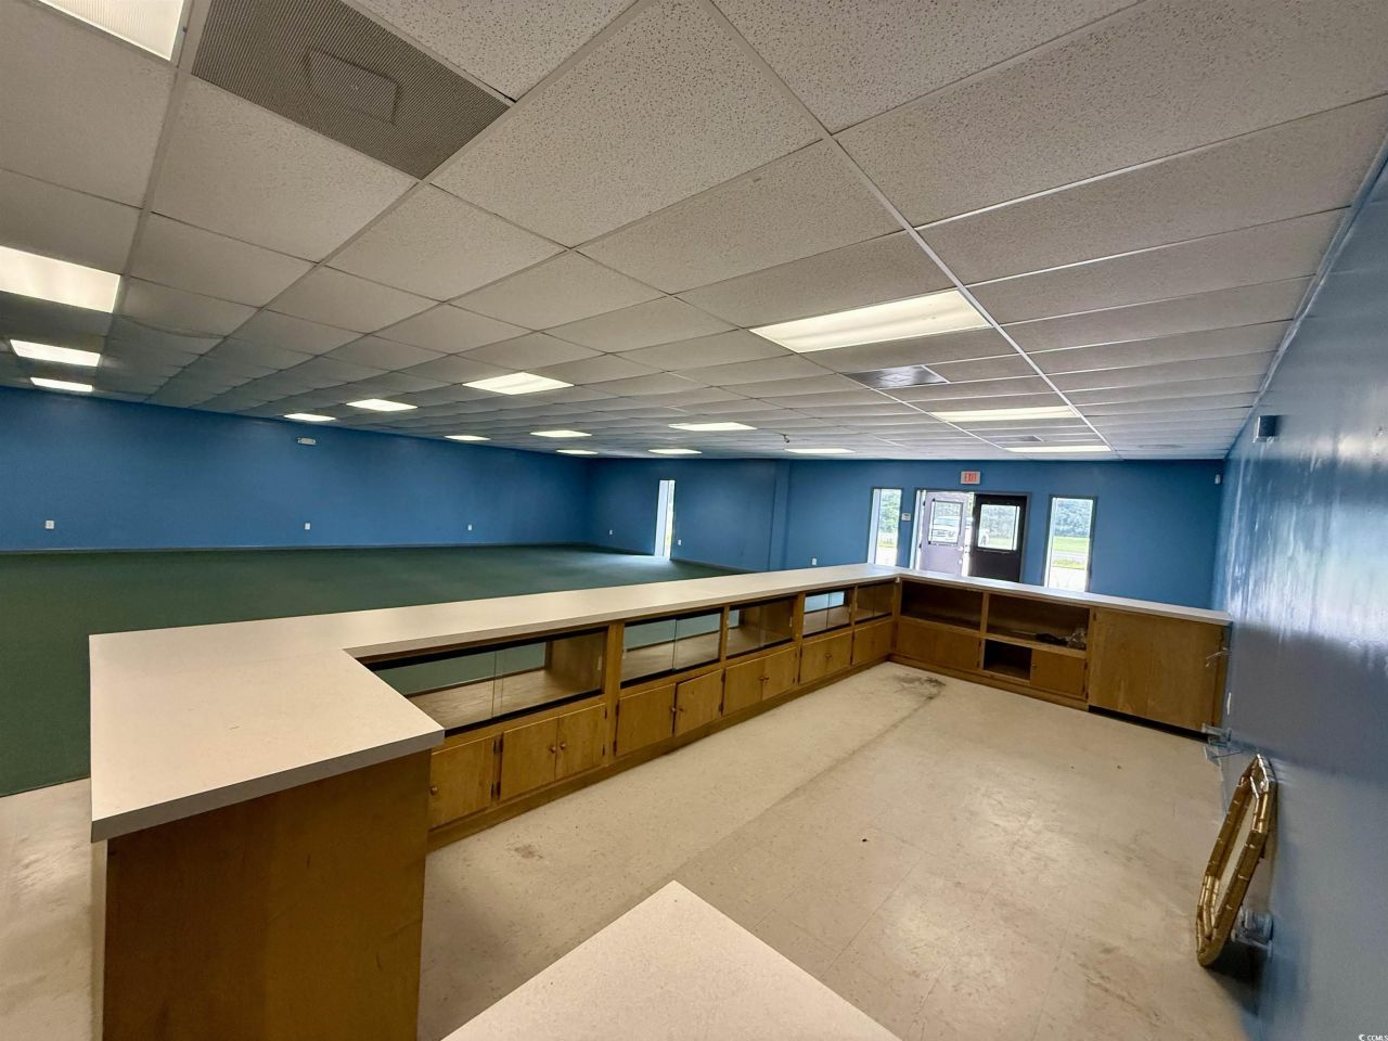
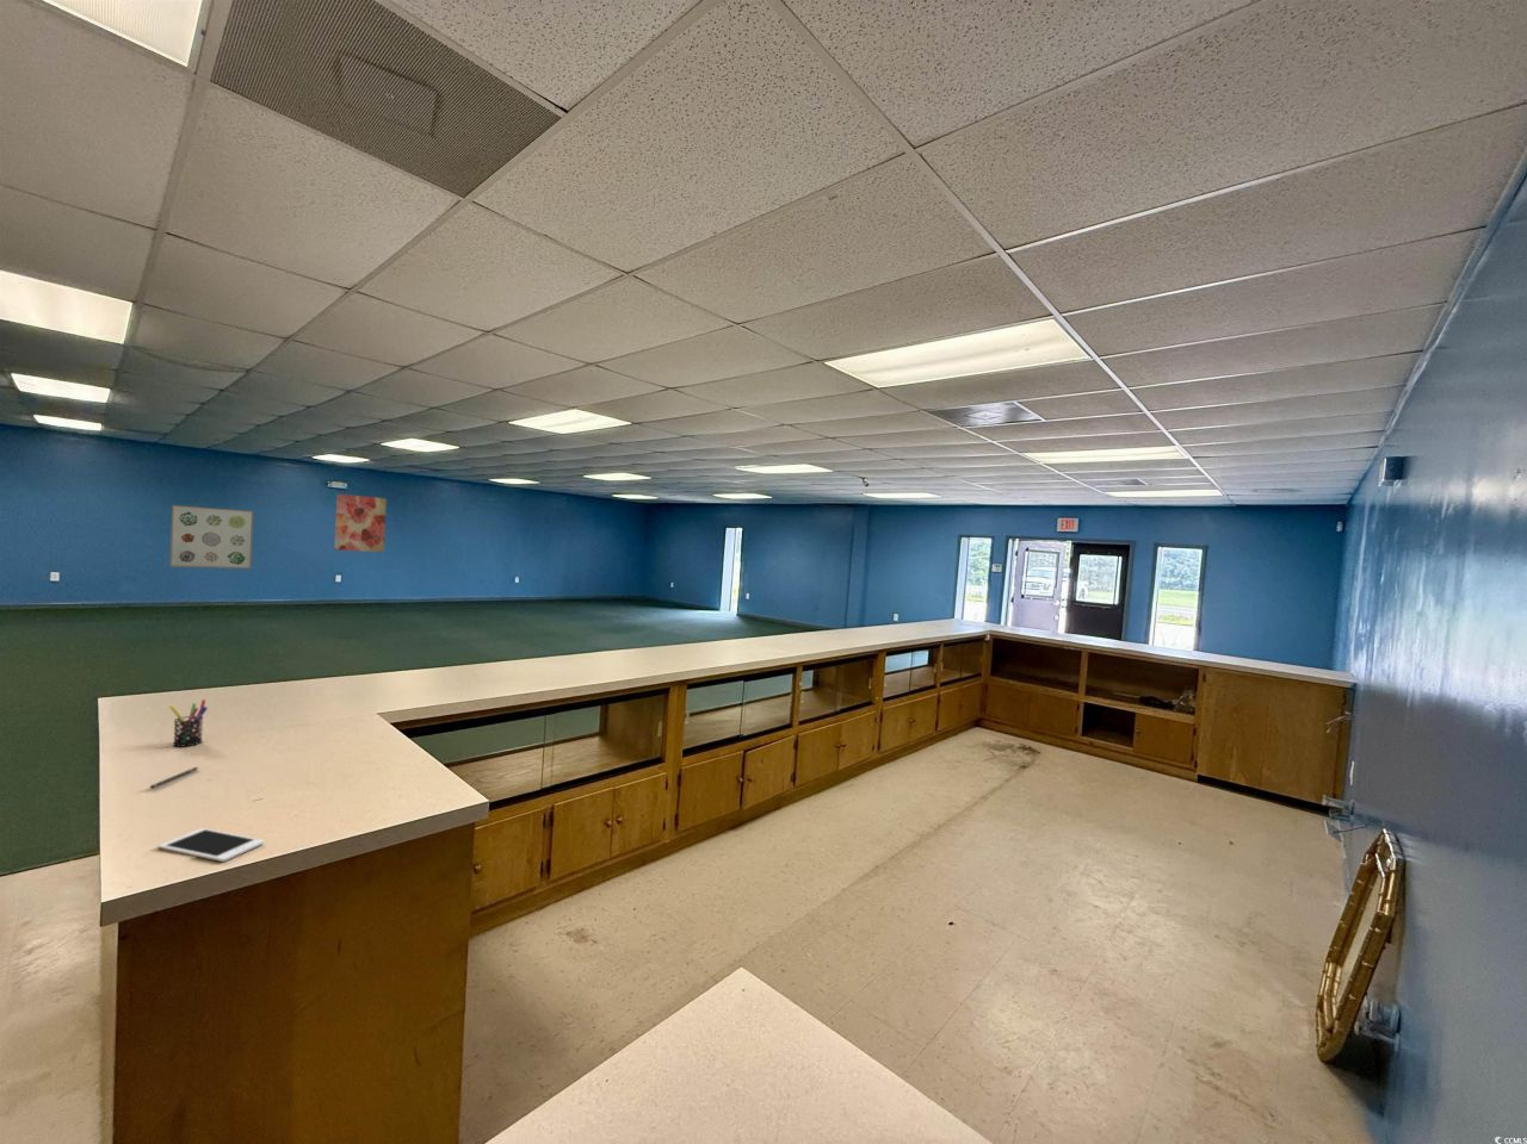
+ pen holder (191, 721)
+ wall art (213, 537)
+ pen (176, 776)
+ cell phone (212, 844)
+ wall art (361, 523)
